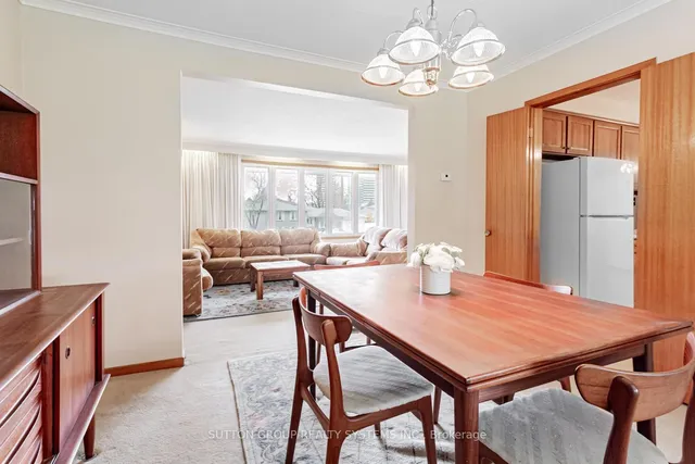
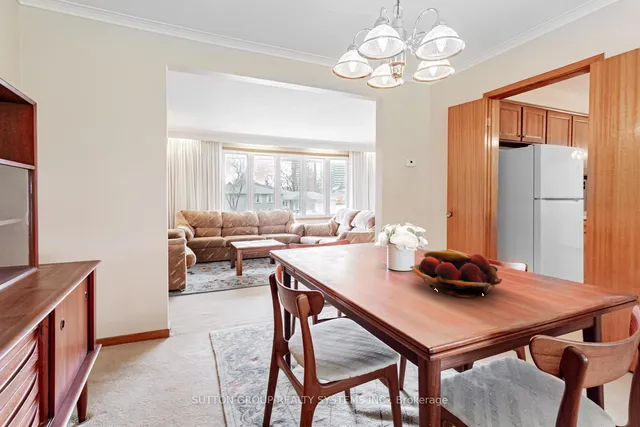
+ fruit basket (454, 269)
